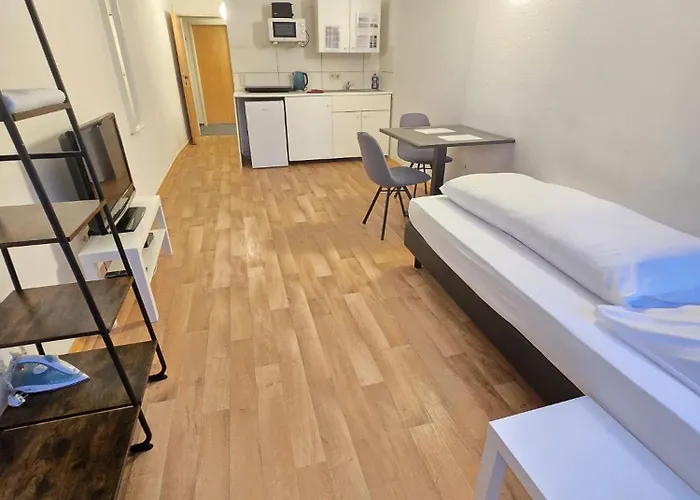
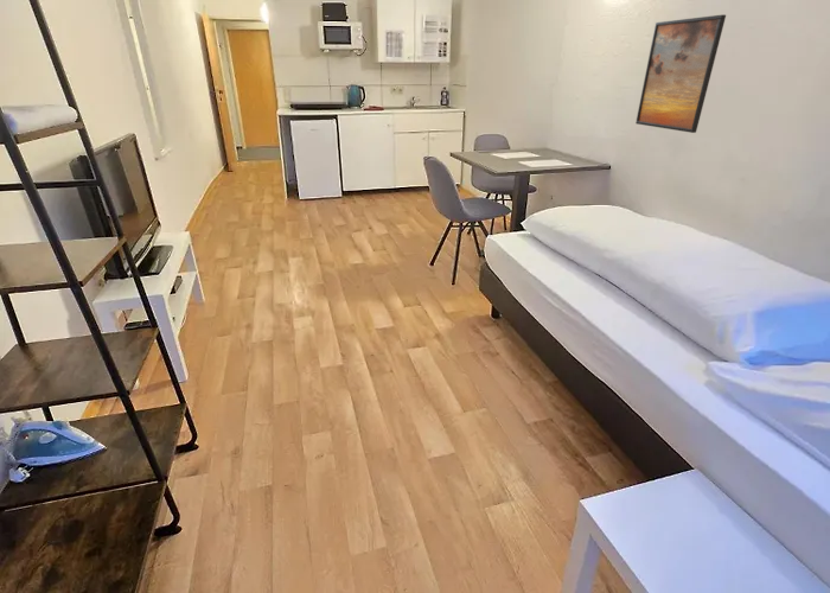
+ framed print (675, 76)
